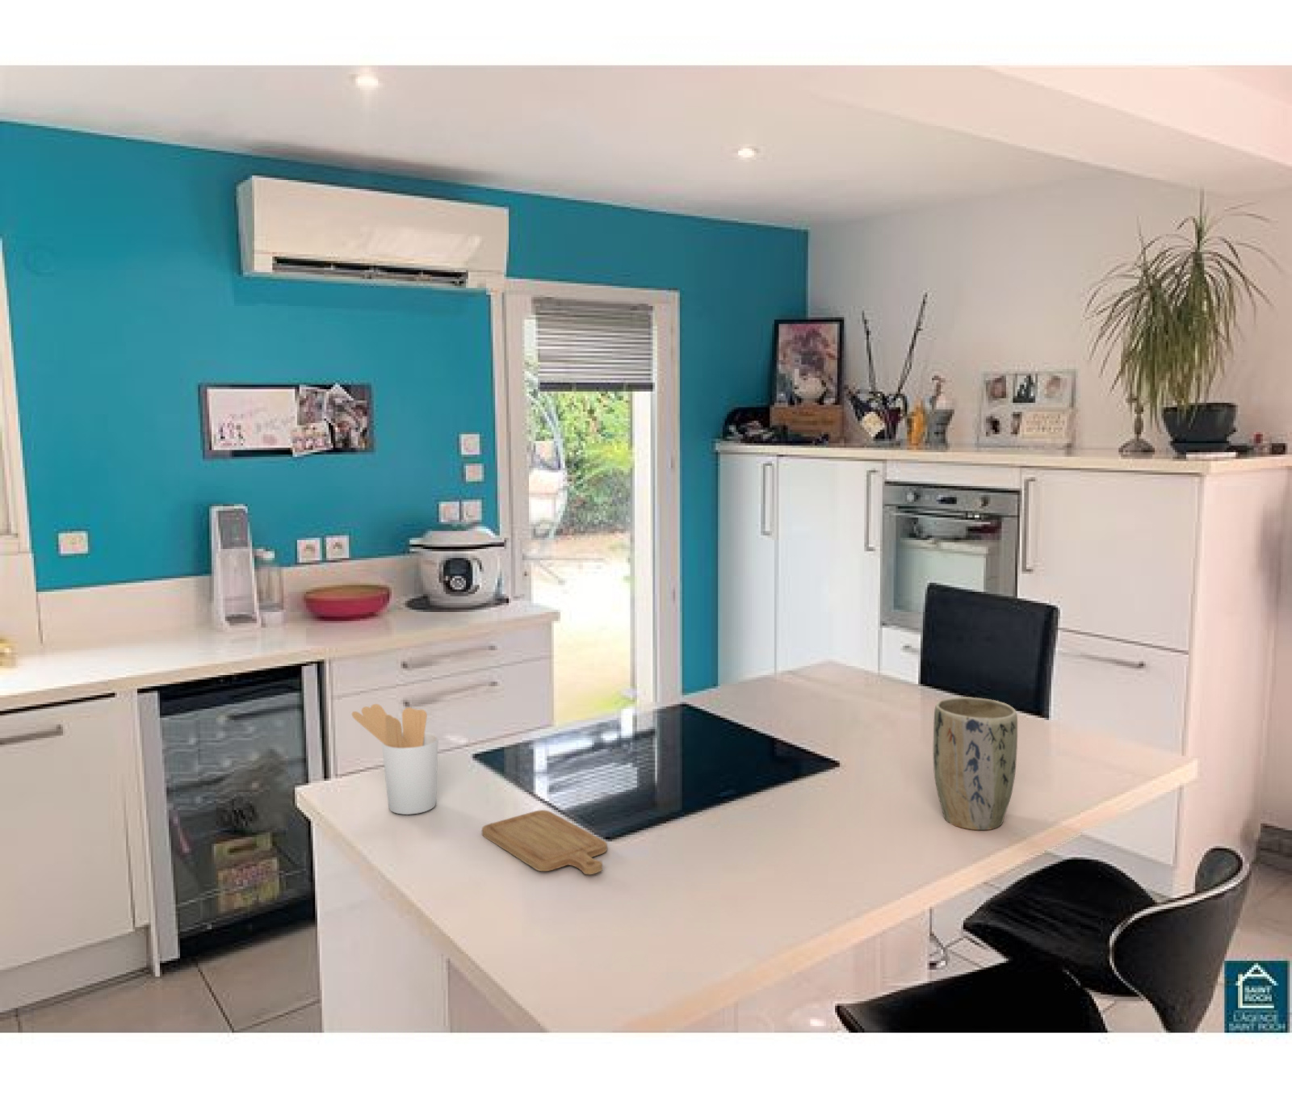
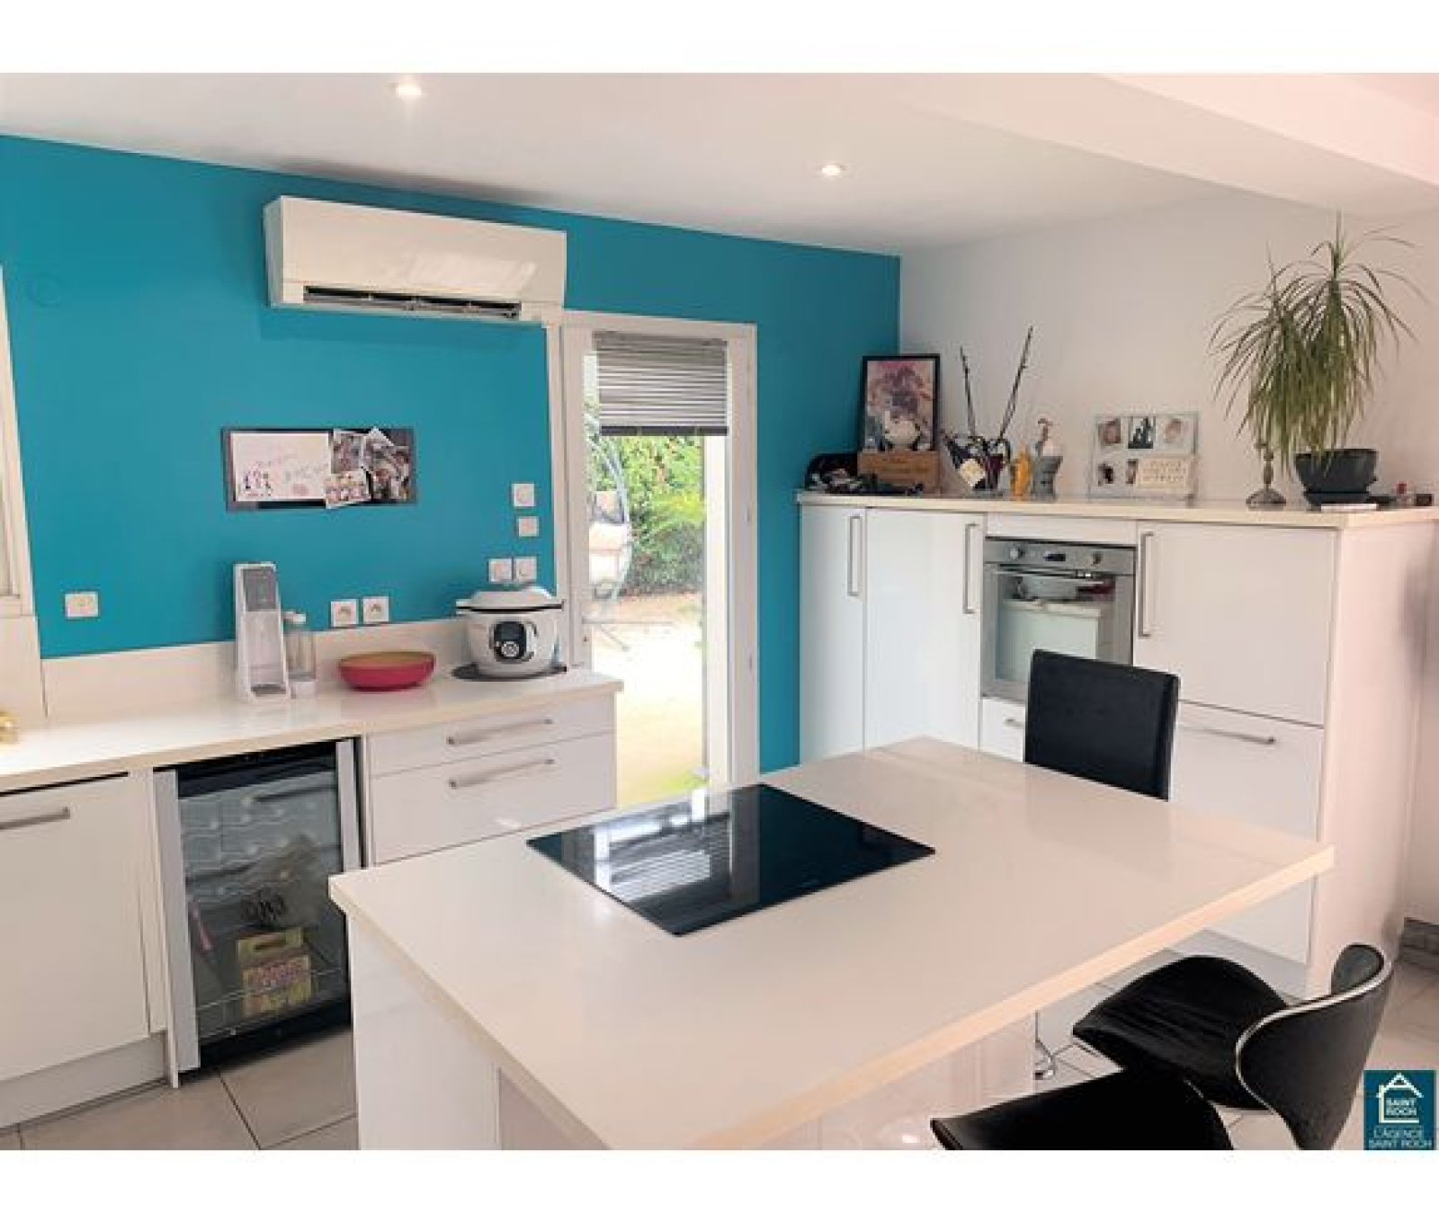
- plant pot (973, 764)
- chopping board (551, 844)
- utensil holder (398, 755)
